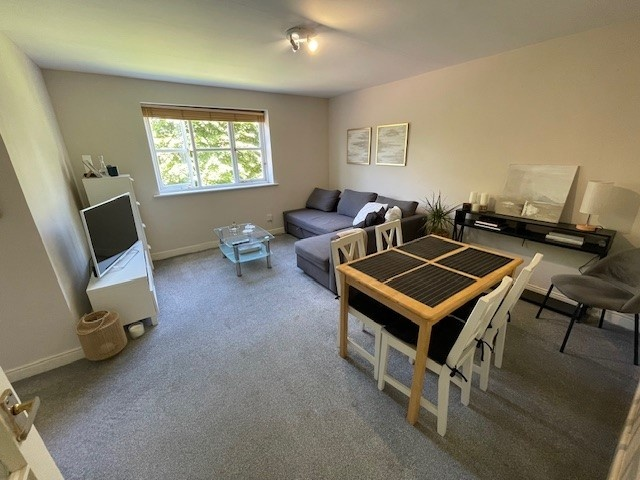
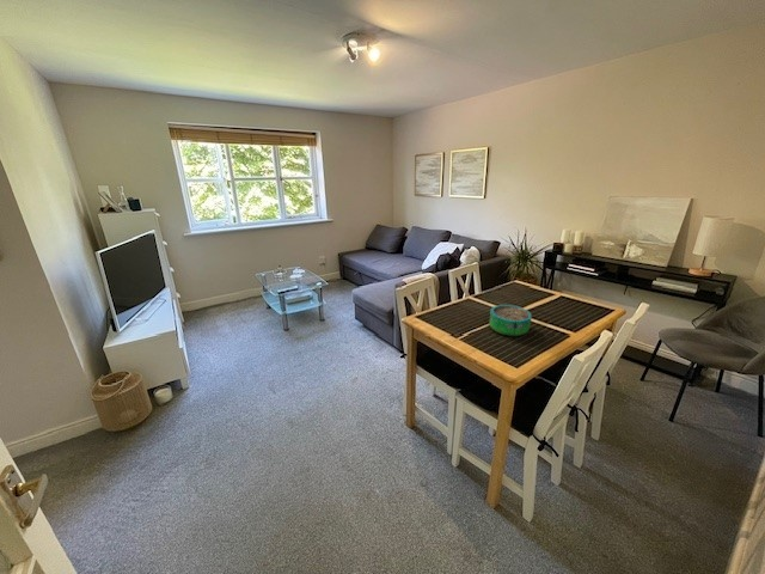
+ decorative bowl (509, 319)
